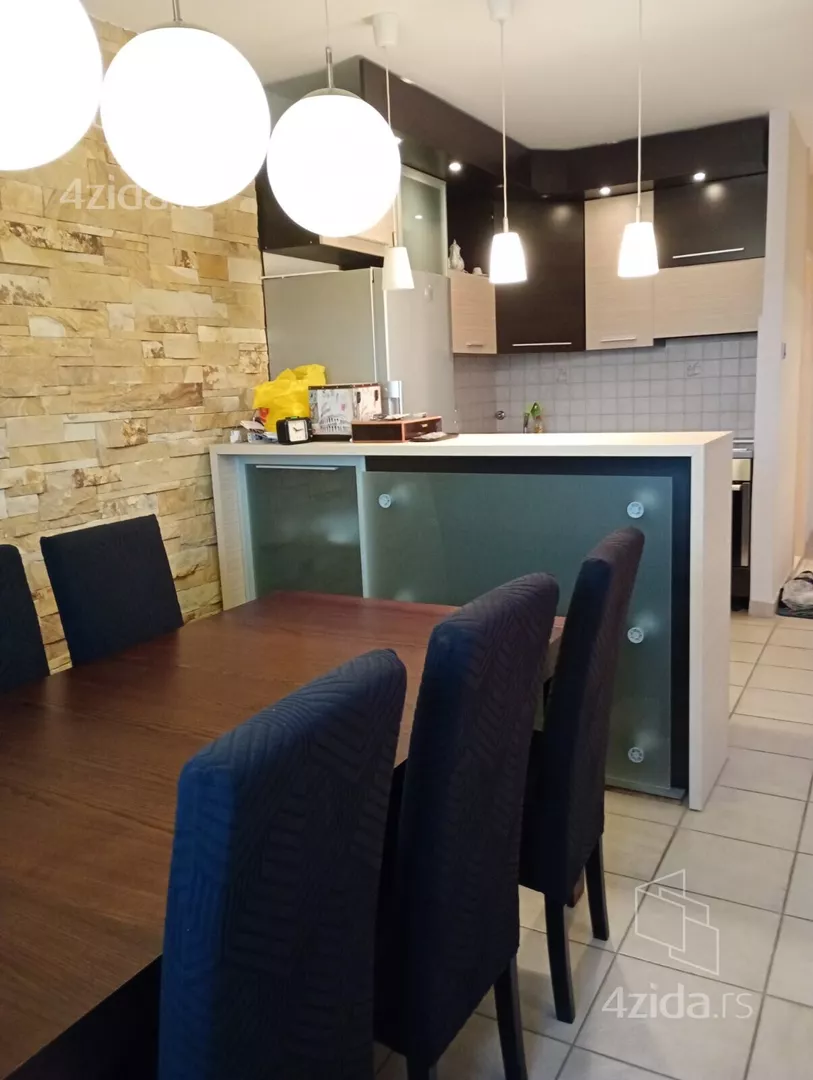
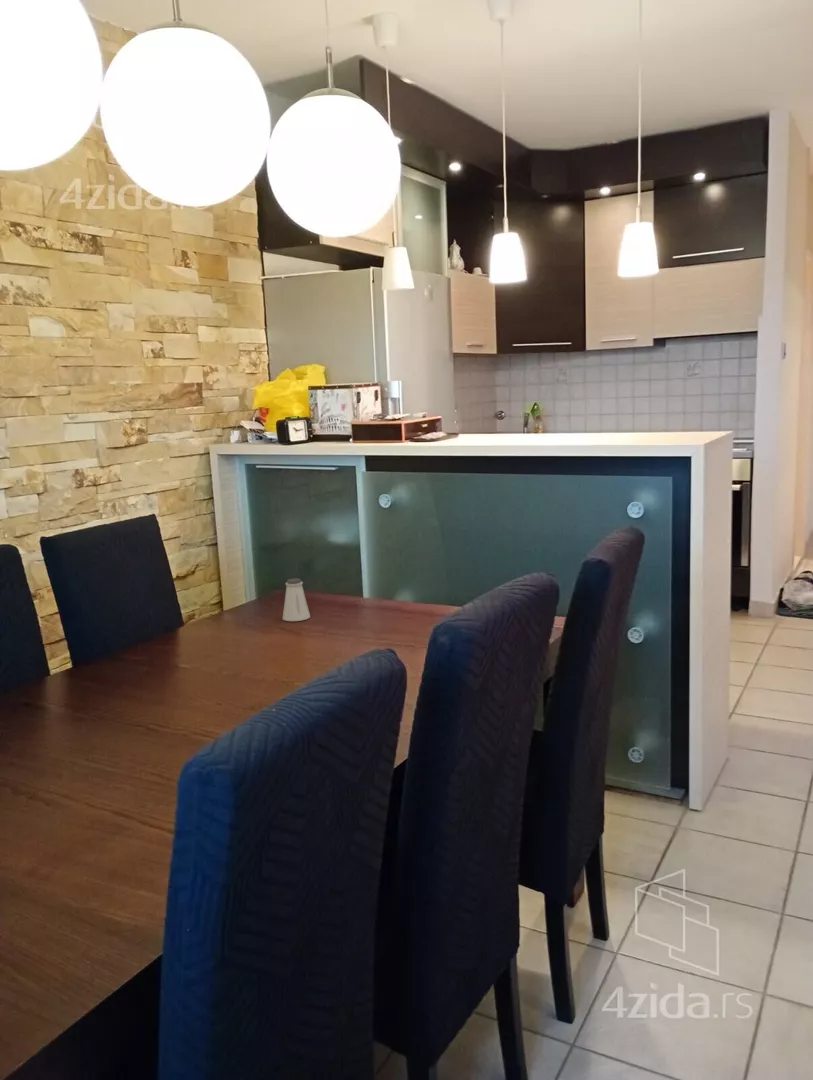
+ saltshaker (295, 598)
